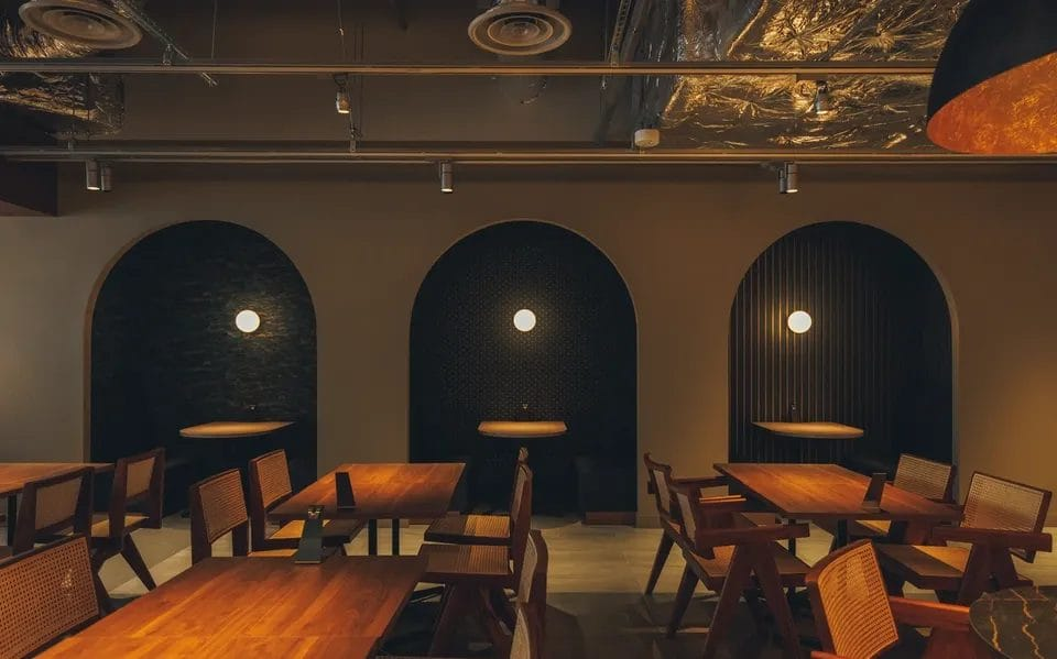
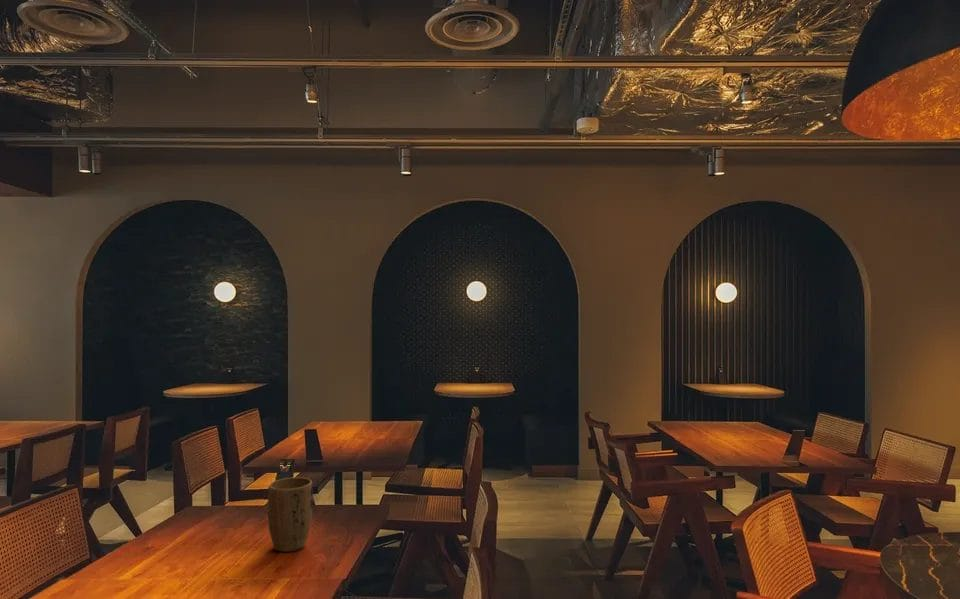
+ plant pot (290, 514)
